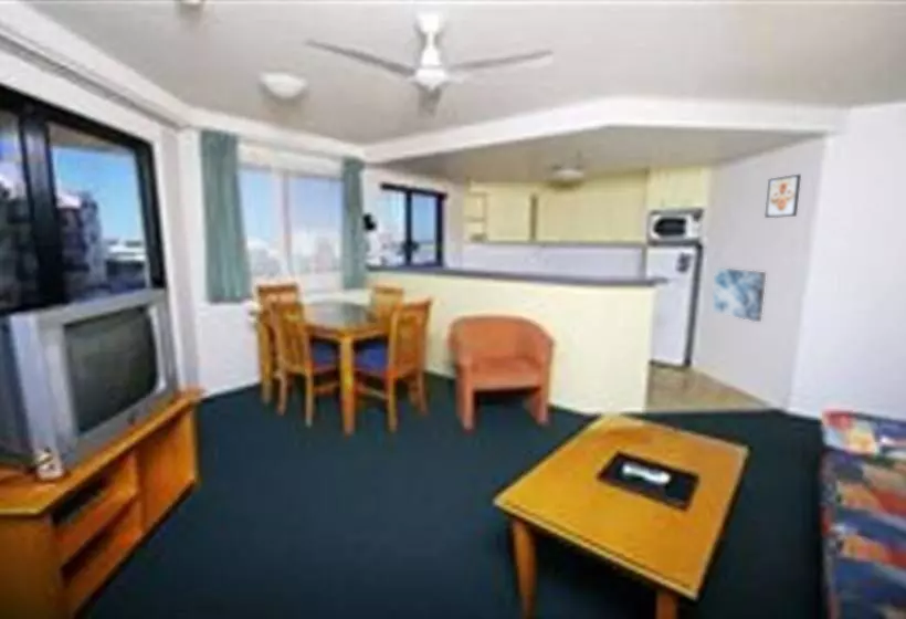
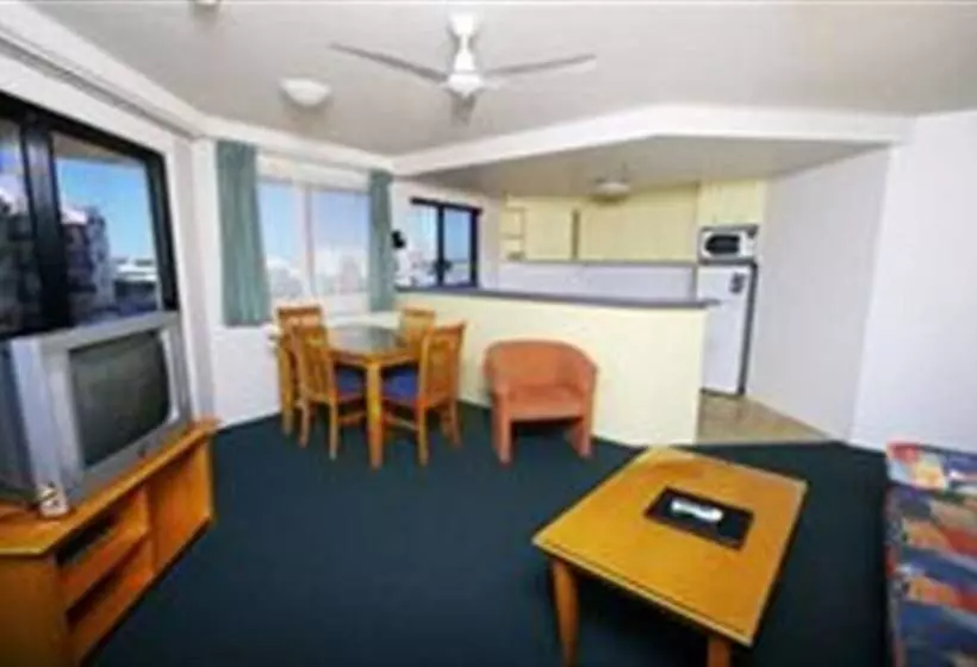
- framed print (781, 197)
- wall art (736, 293)
